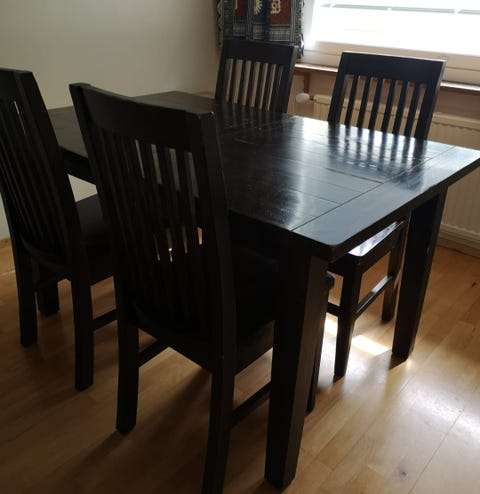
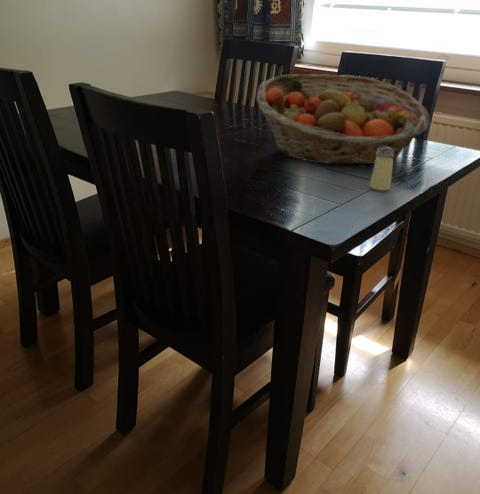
+ fruit basket (340, 116)
+ saltshaker (383, 168)
